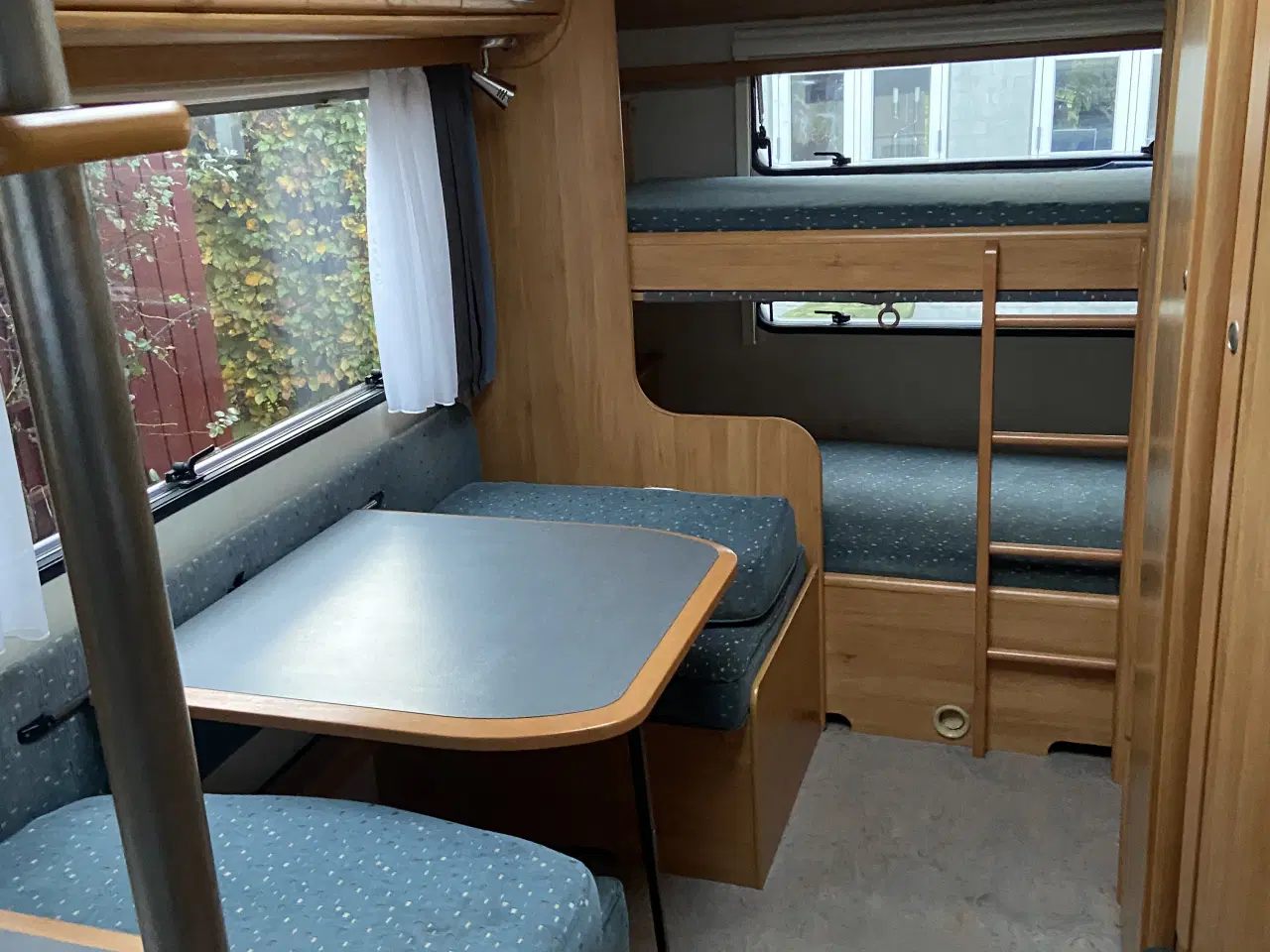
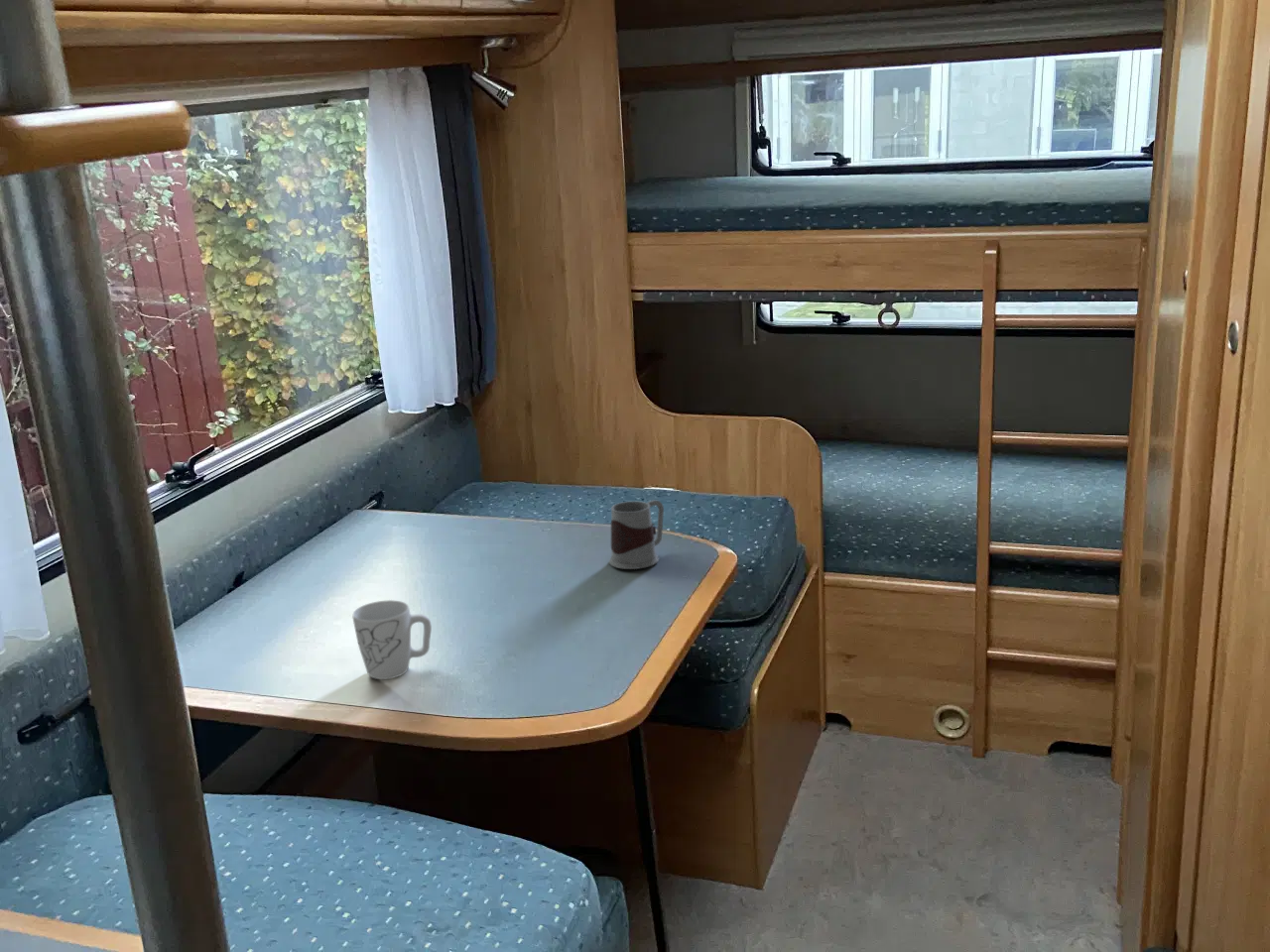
+ mug (394, 639)
+ mug (638, 532)
